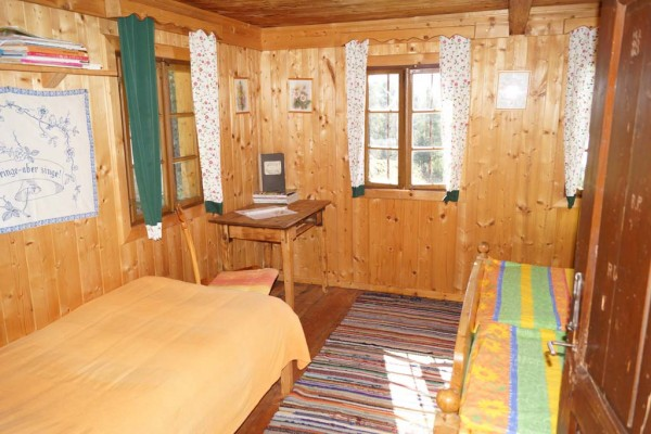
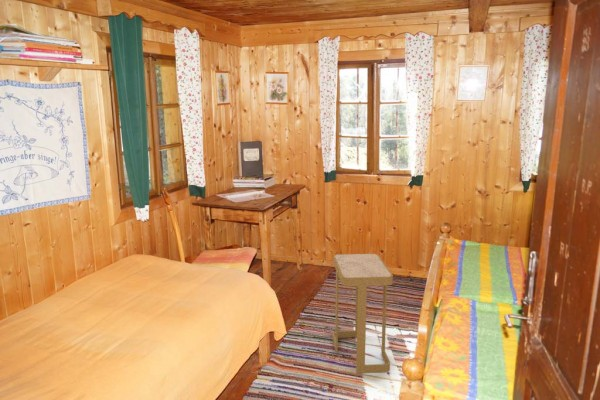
+ side table (360, 310)
